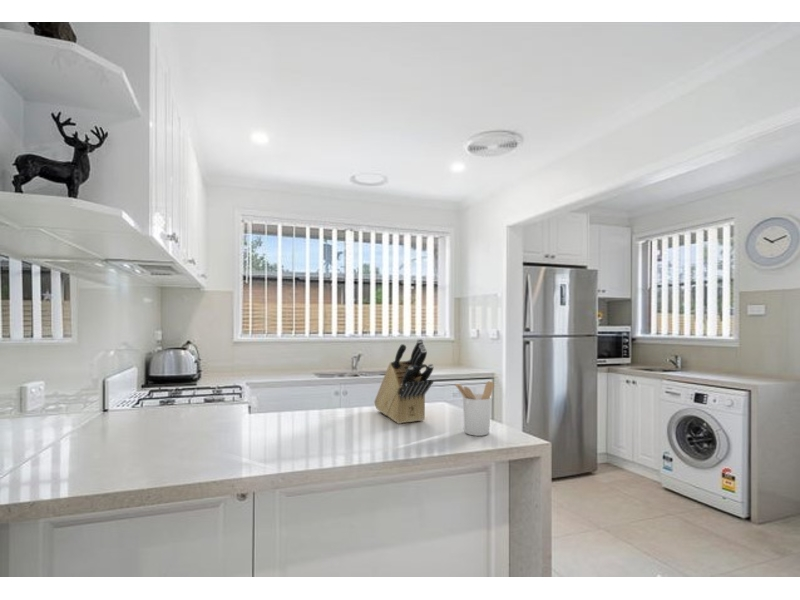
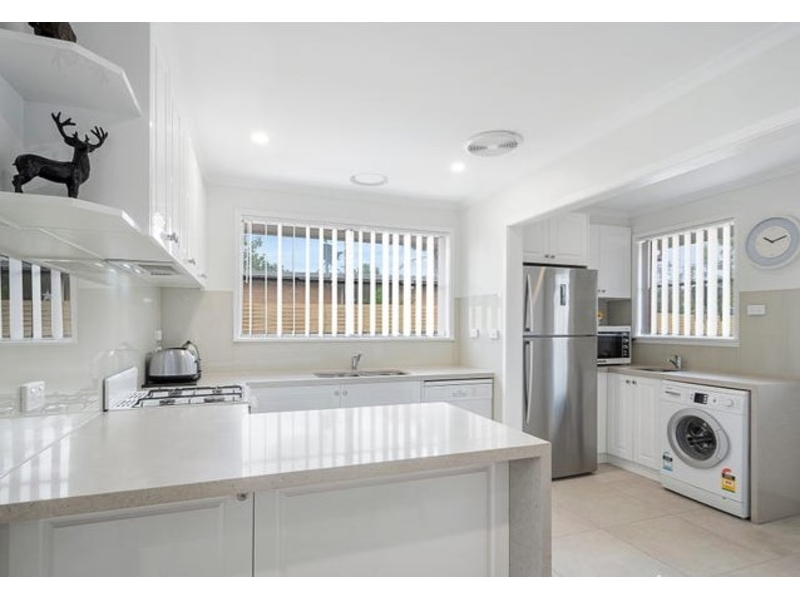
- knife block (402, 377)
- utensil holder (472, 406)
